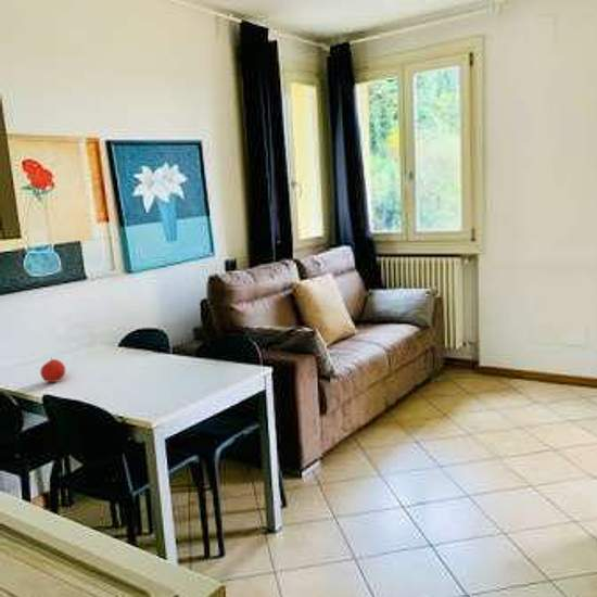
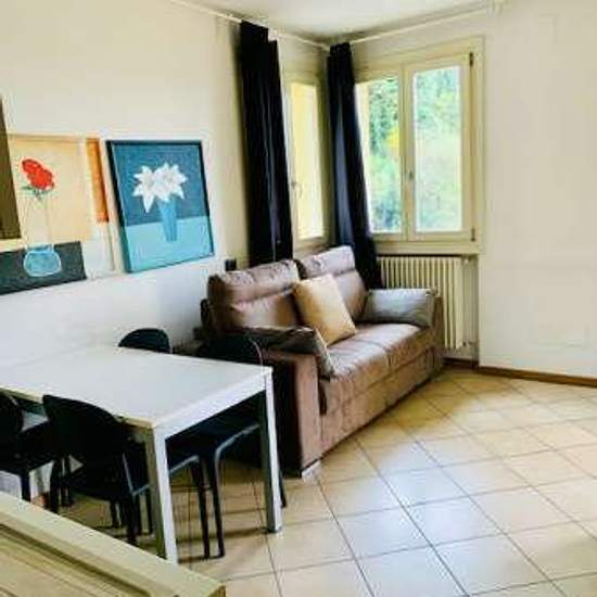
- fruit (52, 369)
